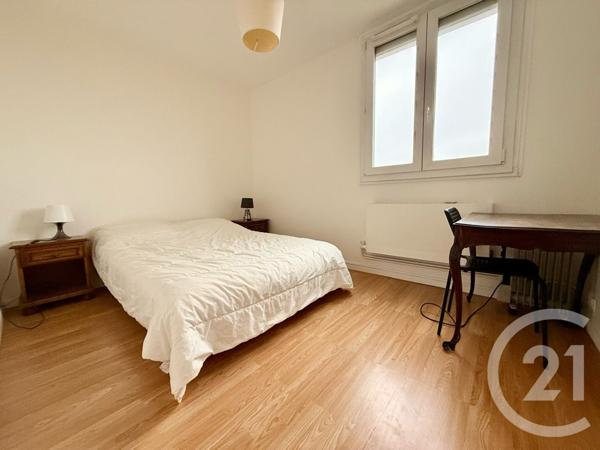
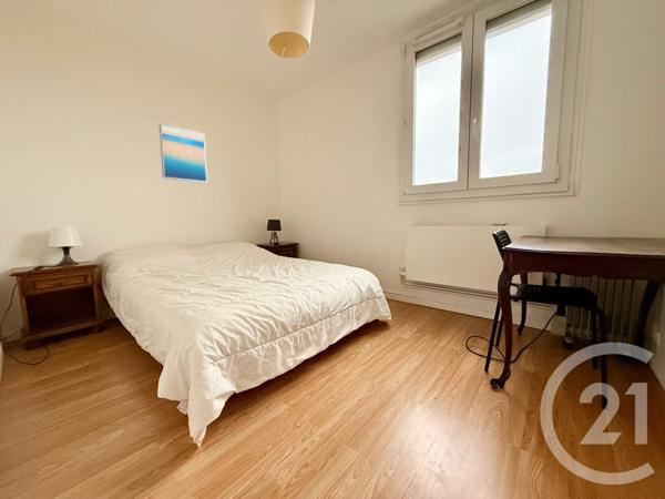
+ wall art (184, 154)
